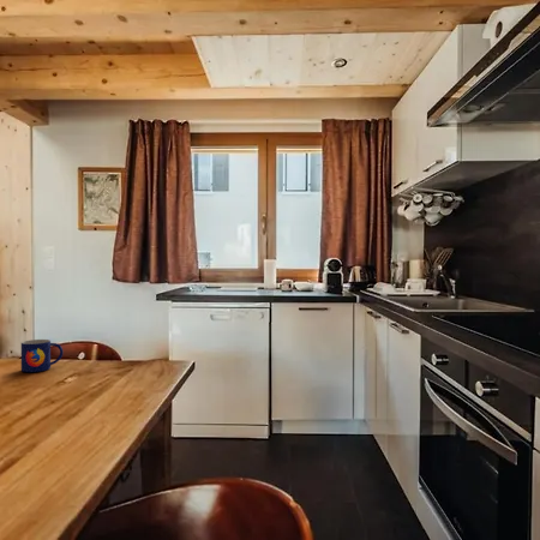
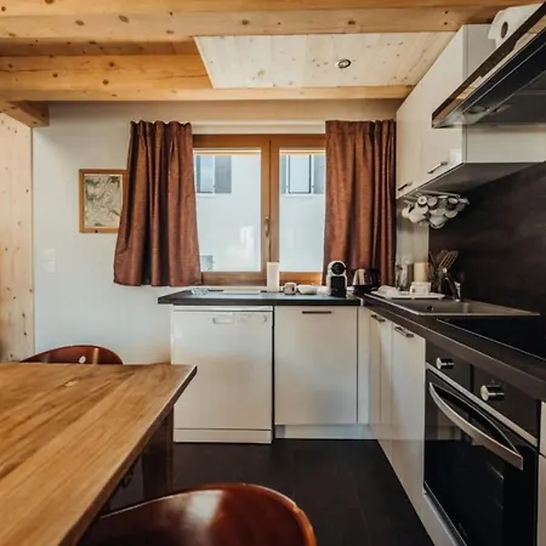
- mug (42, 354)
